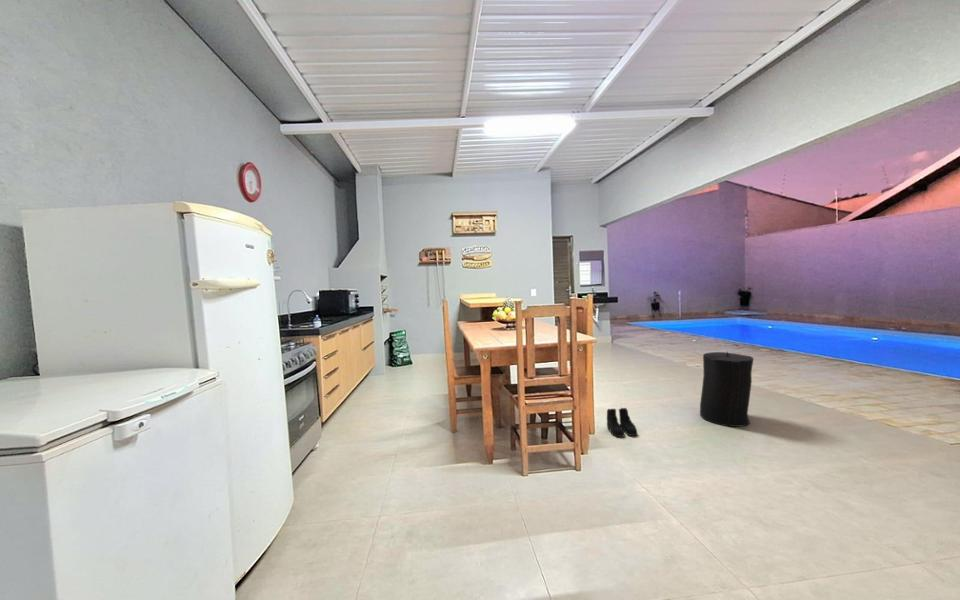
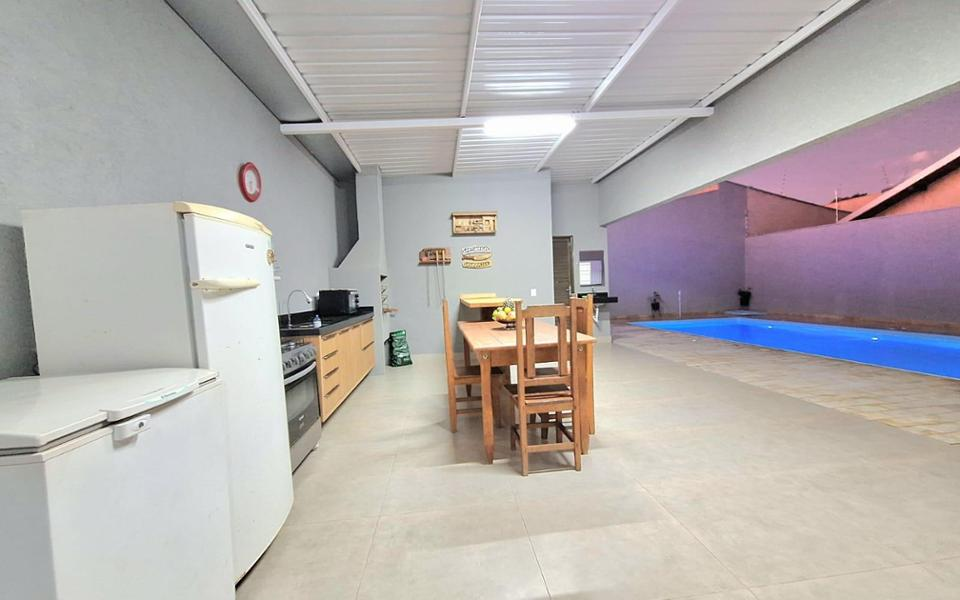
- boots (621, 420)
- trash can (726, 384)
